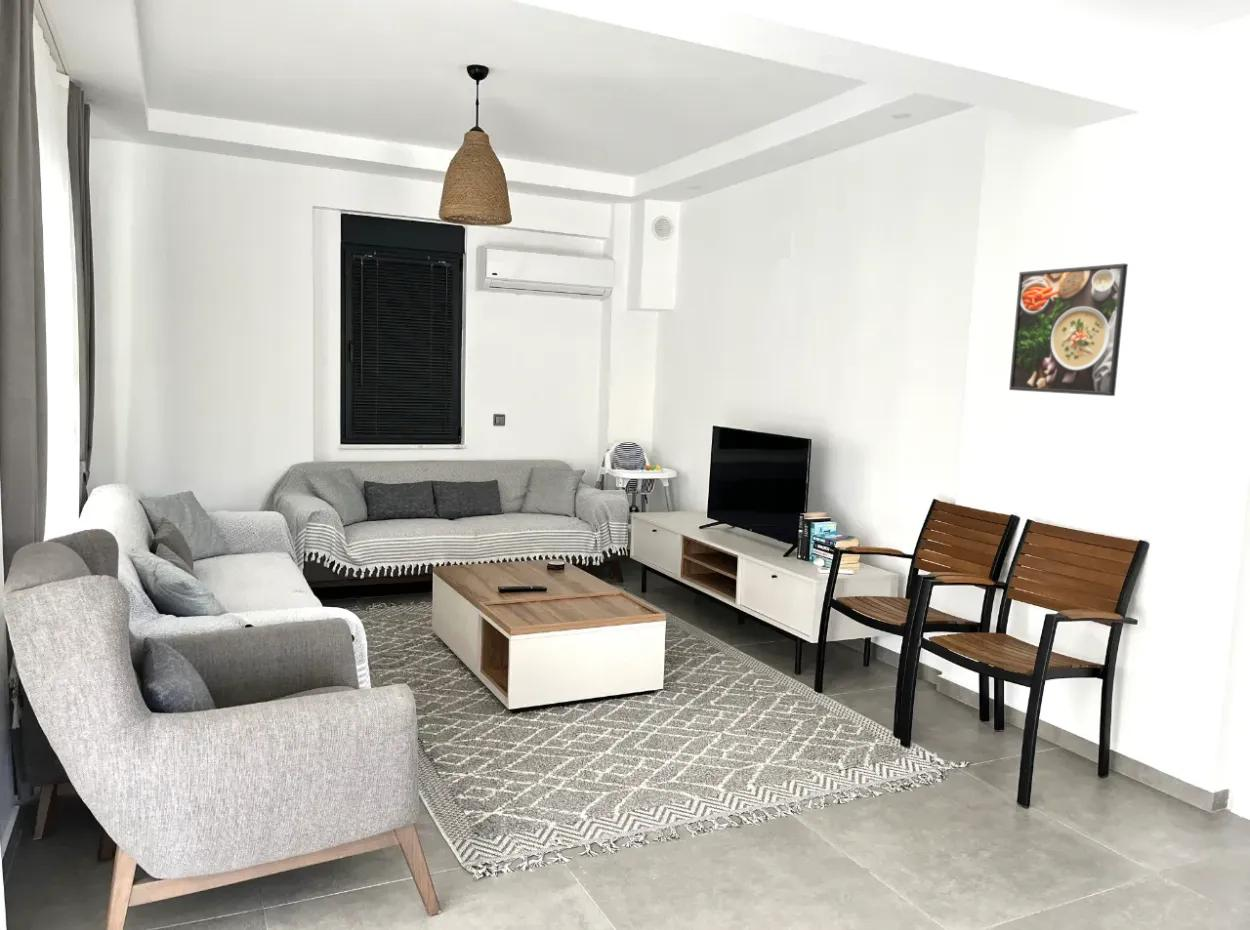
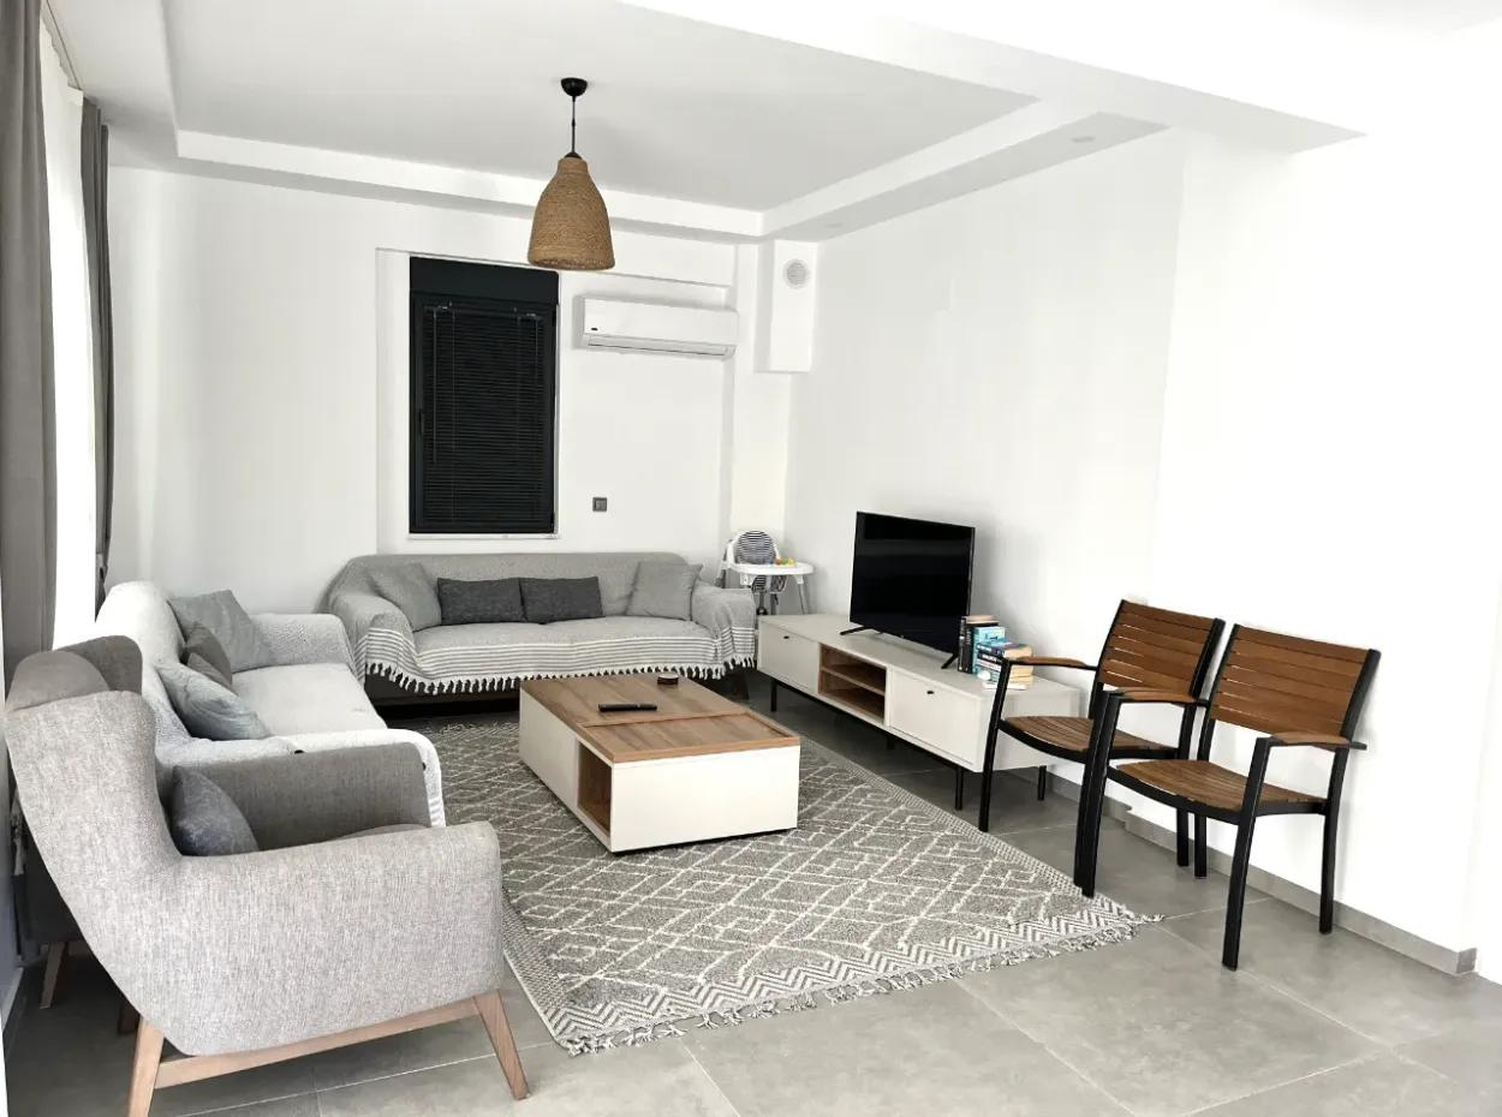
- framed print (1064, 330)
